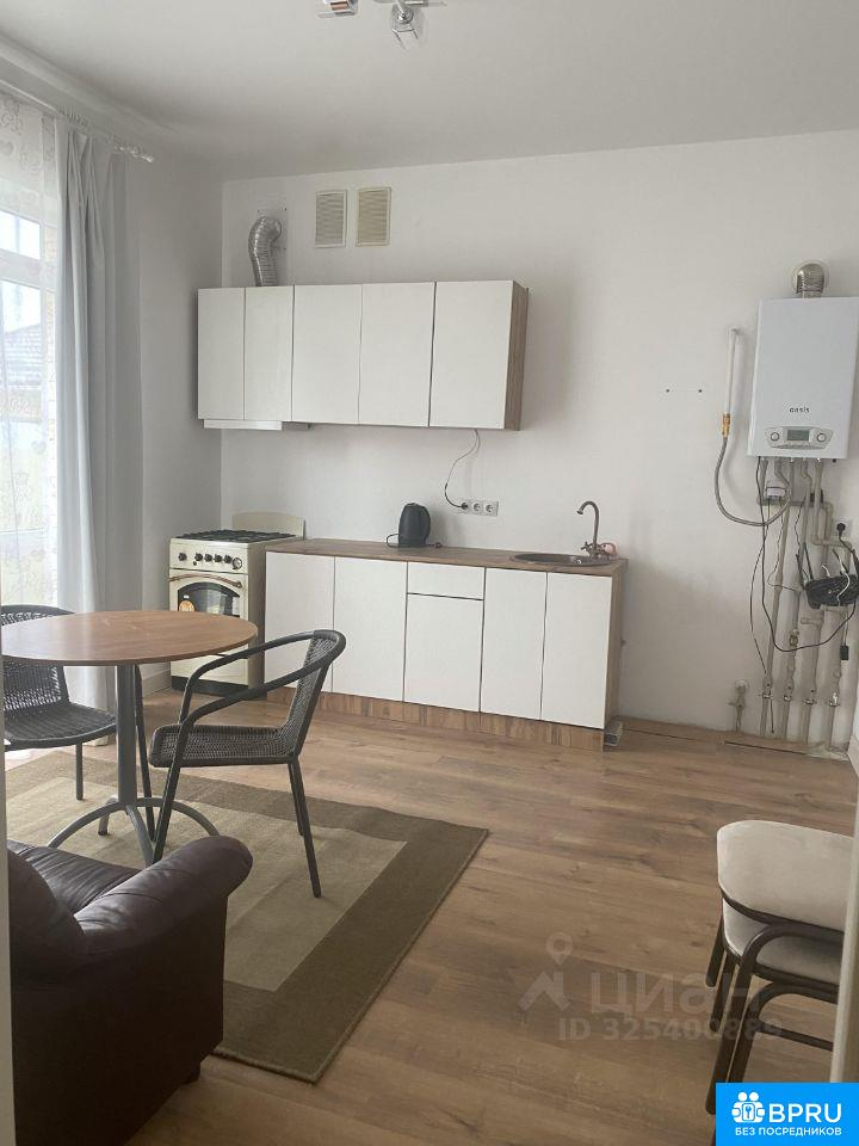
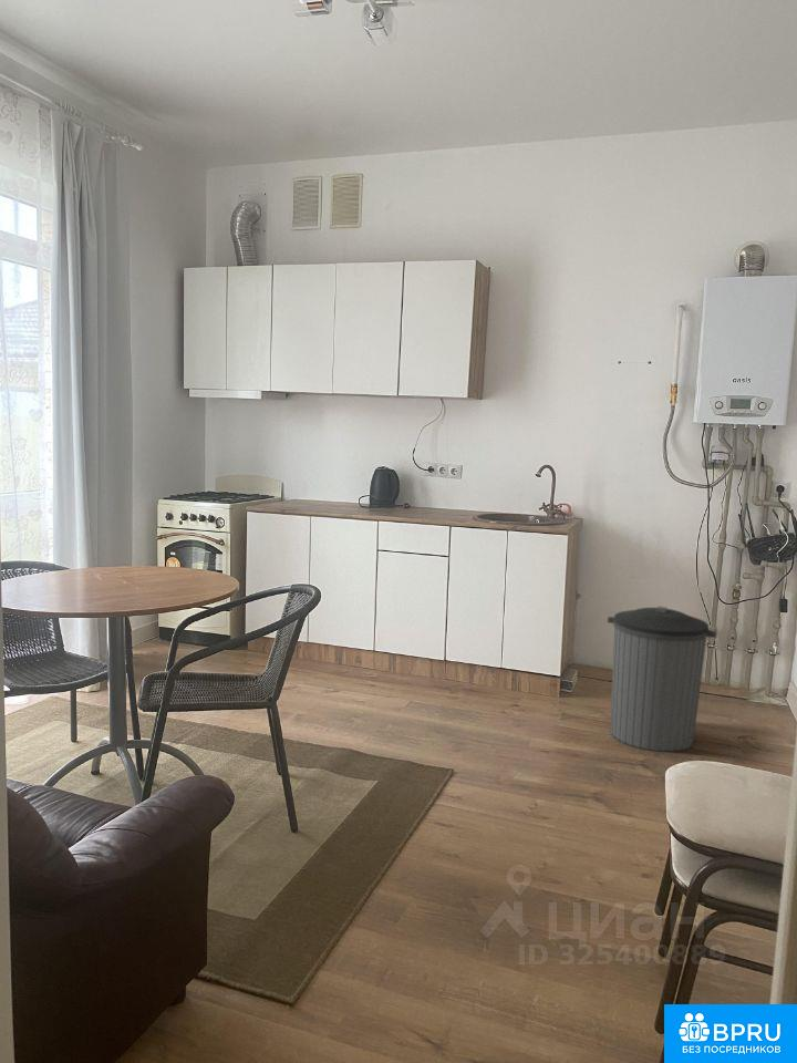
+ trash can (656, 672)
